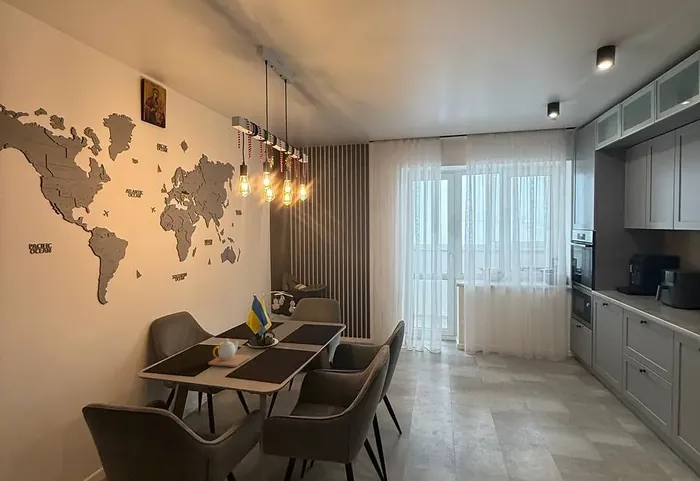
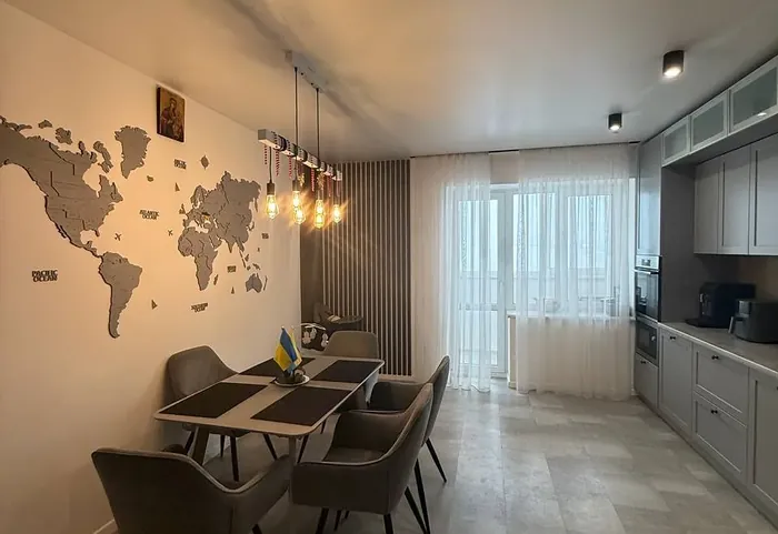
- teapot (229, 349)
